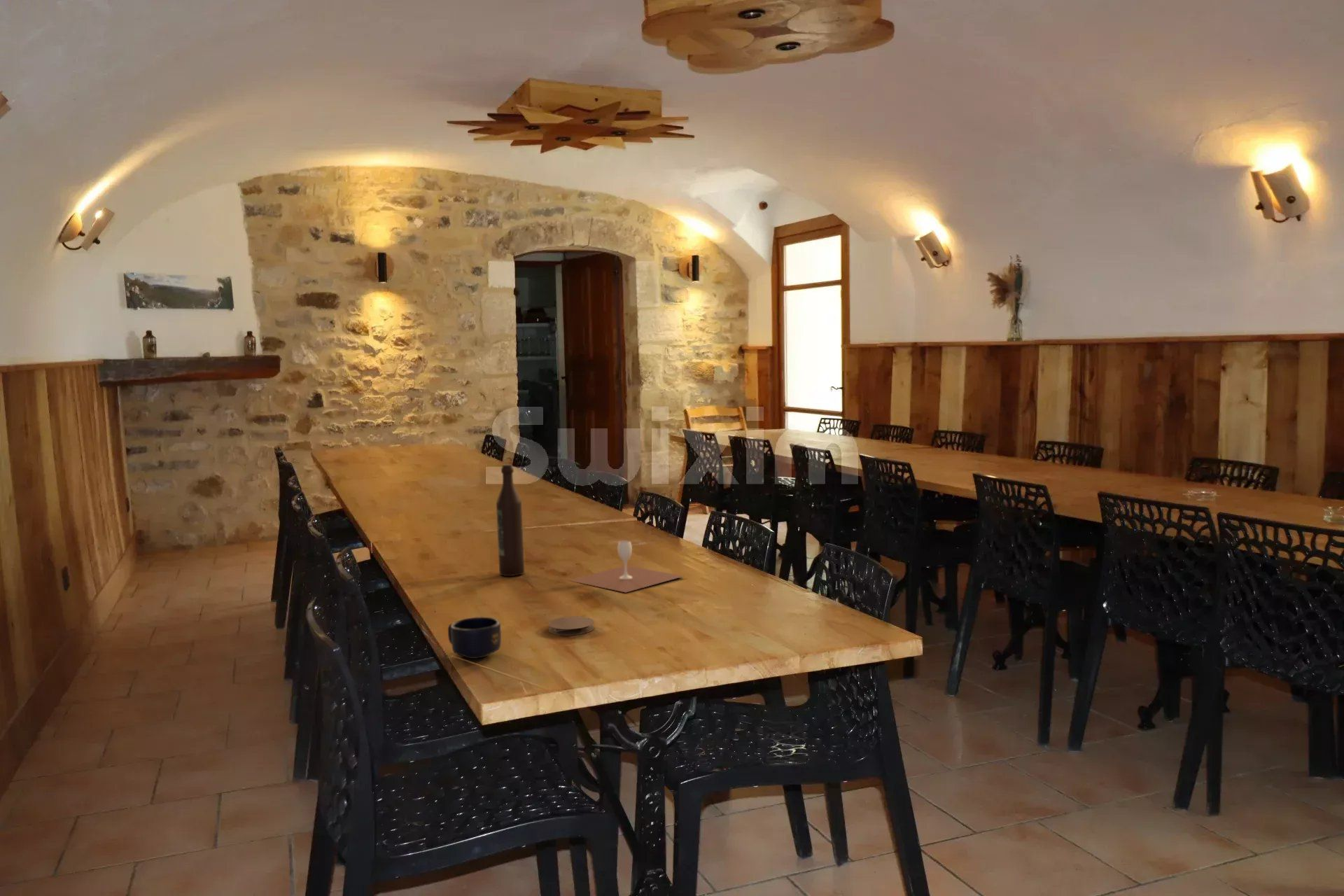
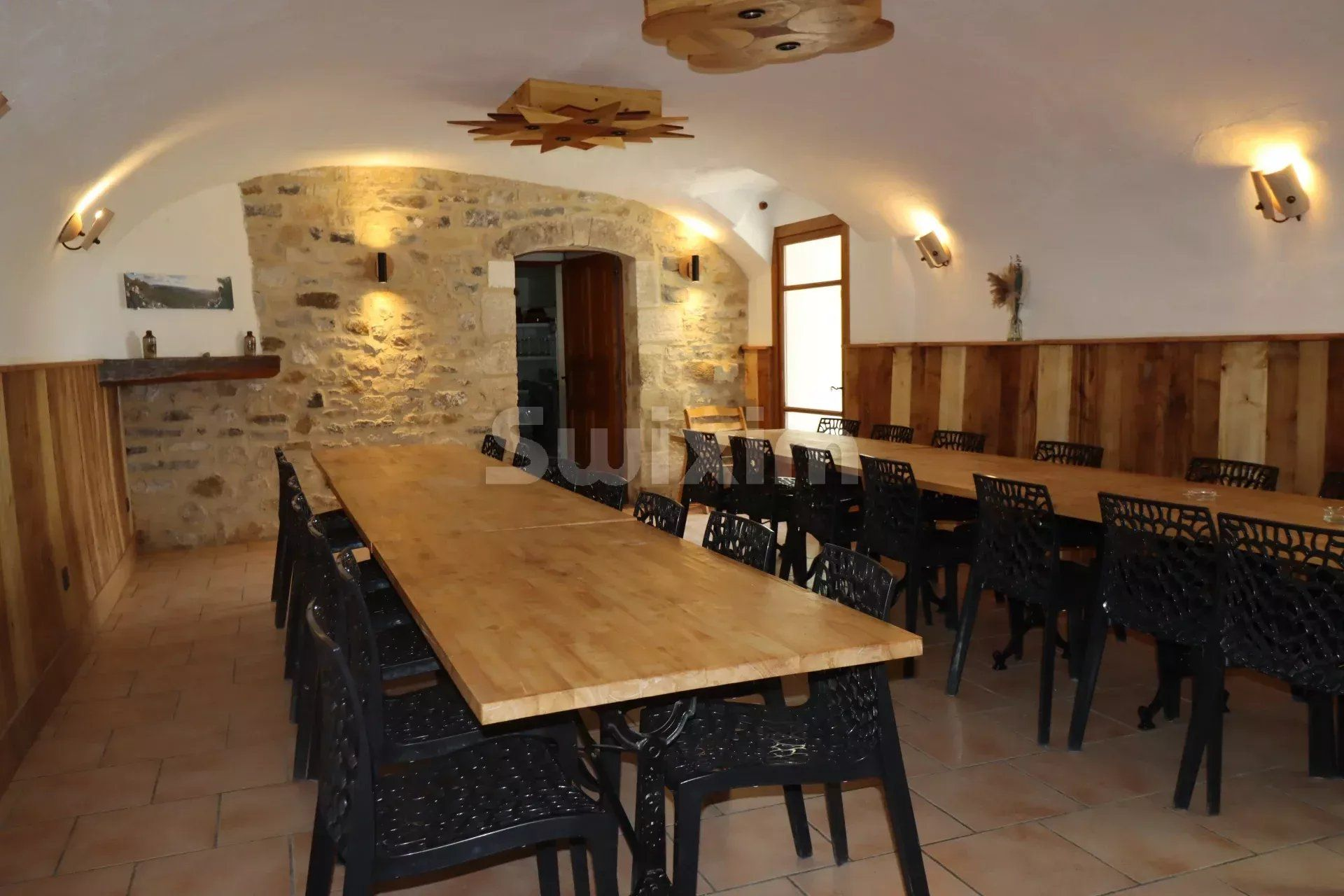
- wine glass (625, 560)
- mug (472, 638)
- wine bottle (509, 519)
- coaster (571, 625)
